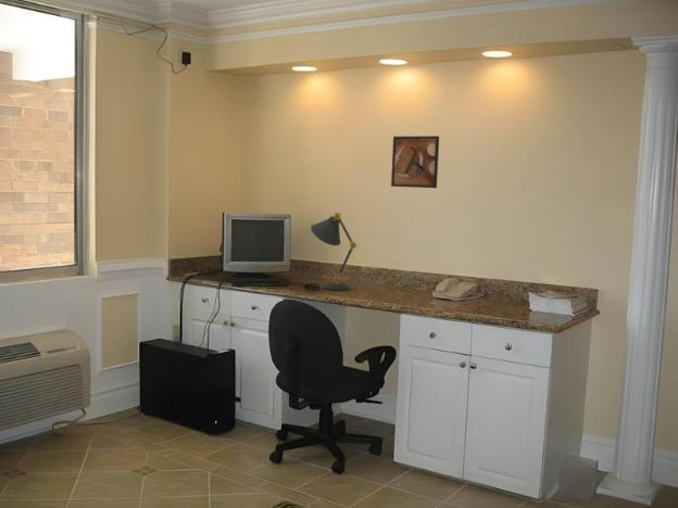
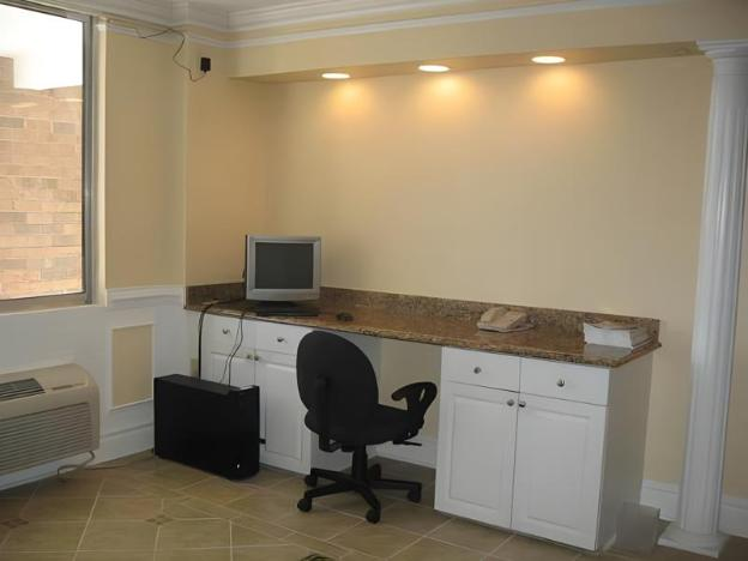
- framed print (414, 162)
- desk lamp (334, 244)
